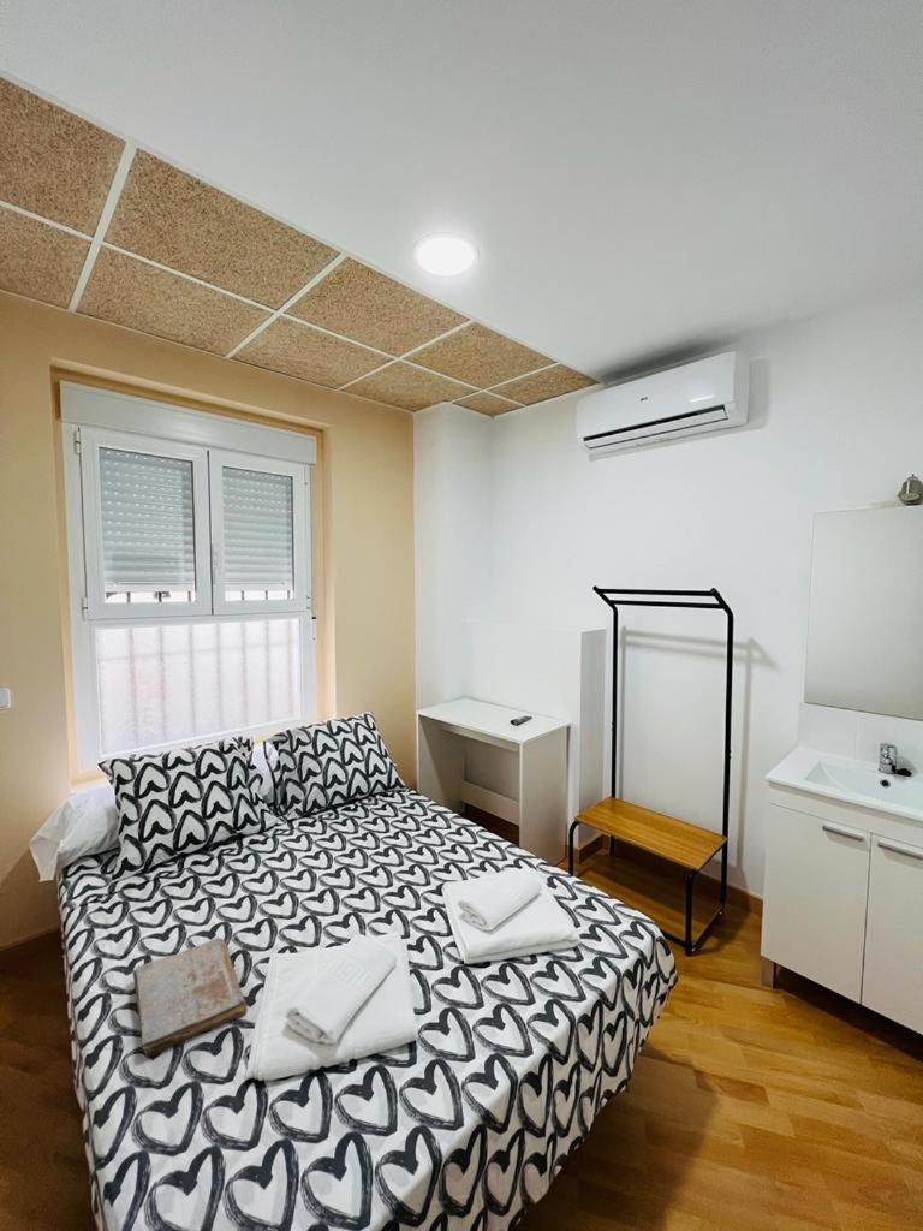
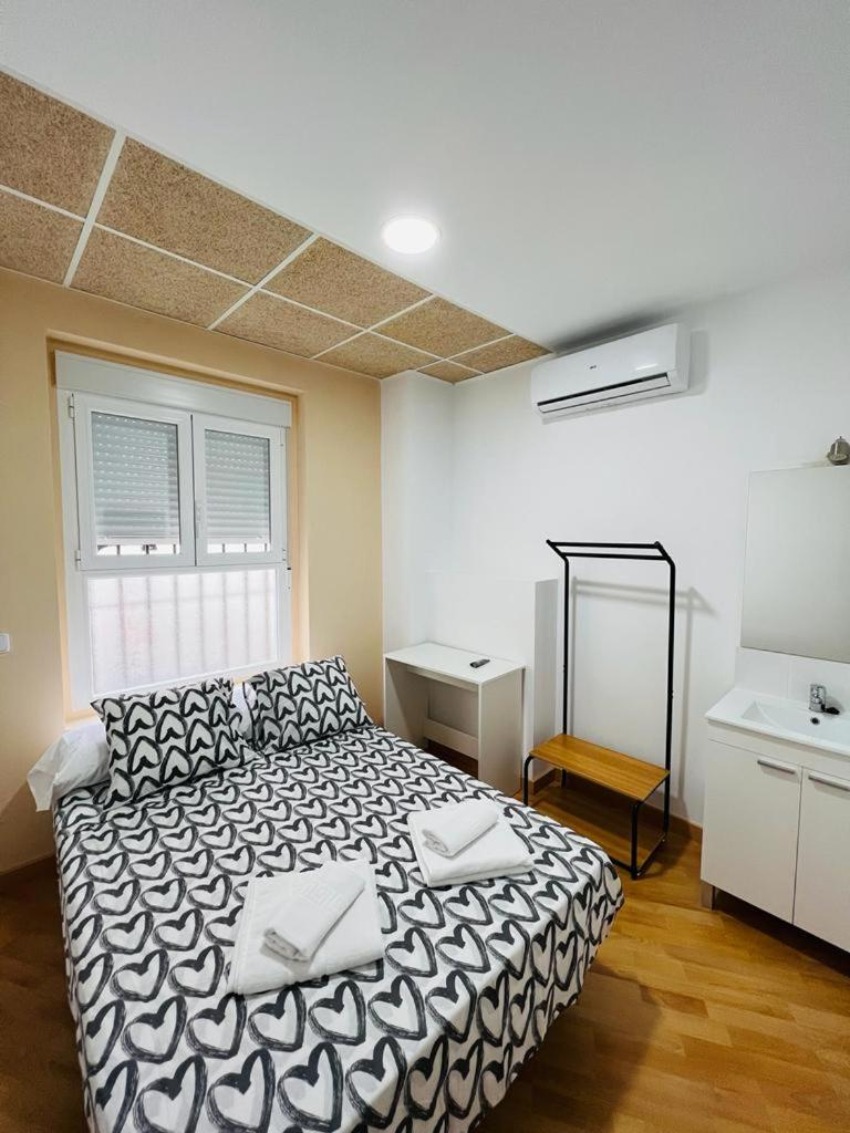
- book (187, 989)
